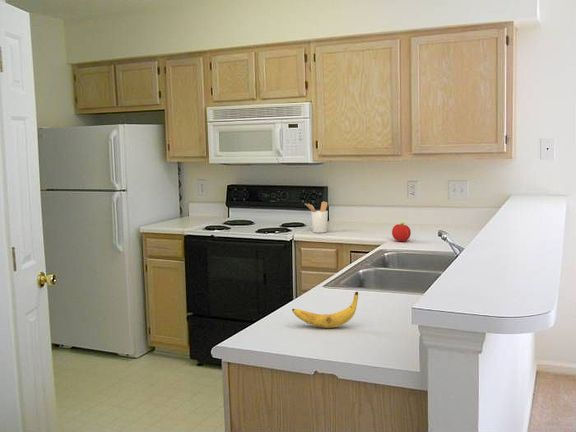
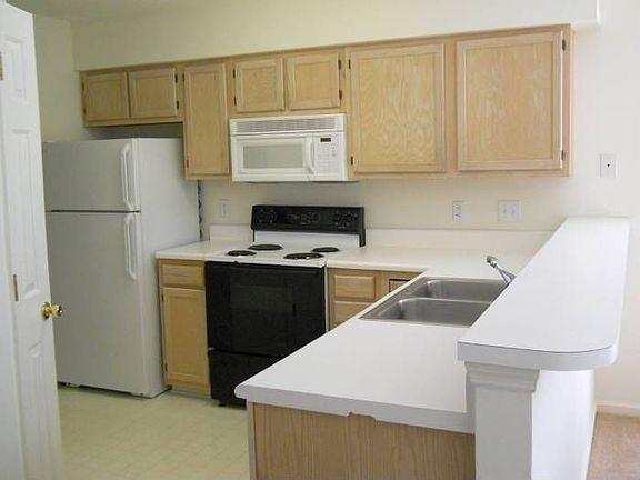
- fruit (401, 231)
- banana (325, 314)
- utensil holder (316, 216)
